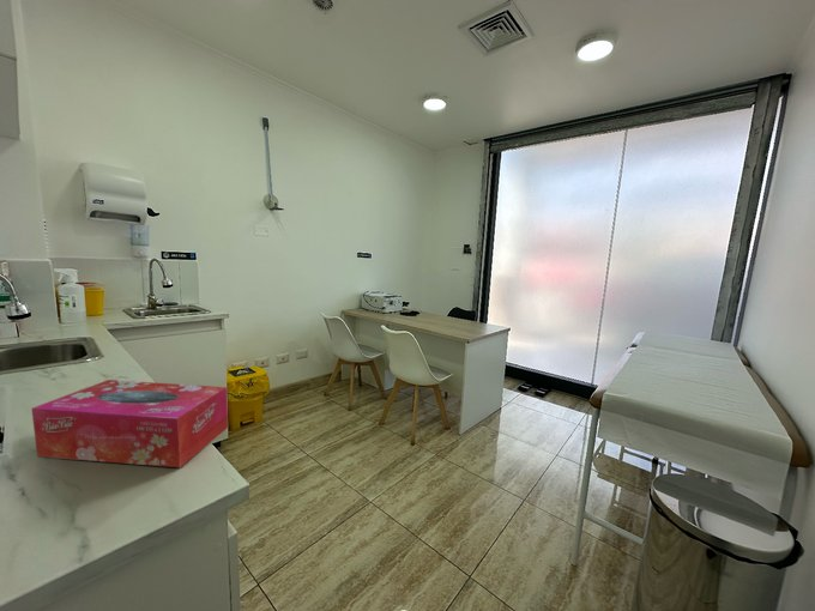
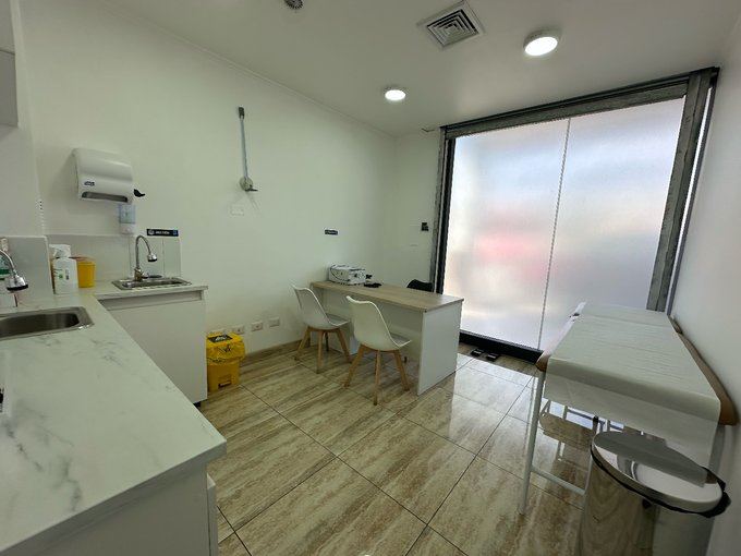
- tissue box (140, 418)
